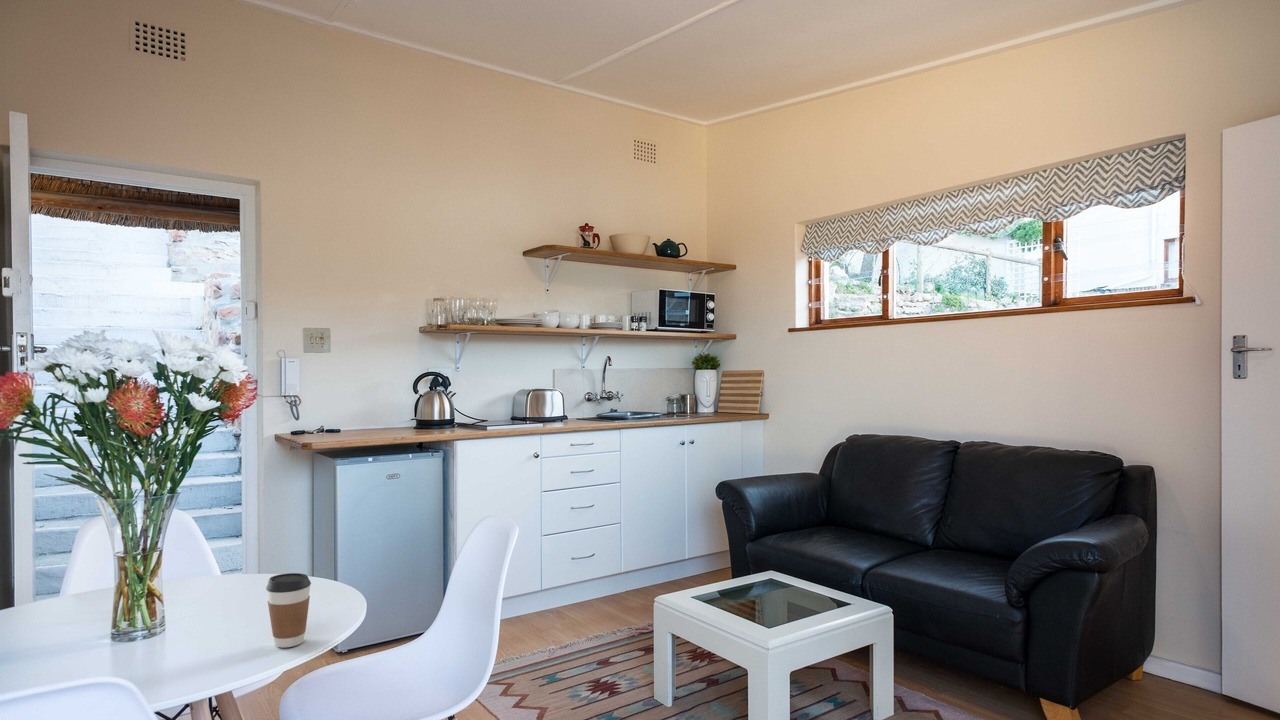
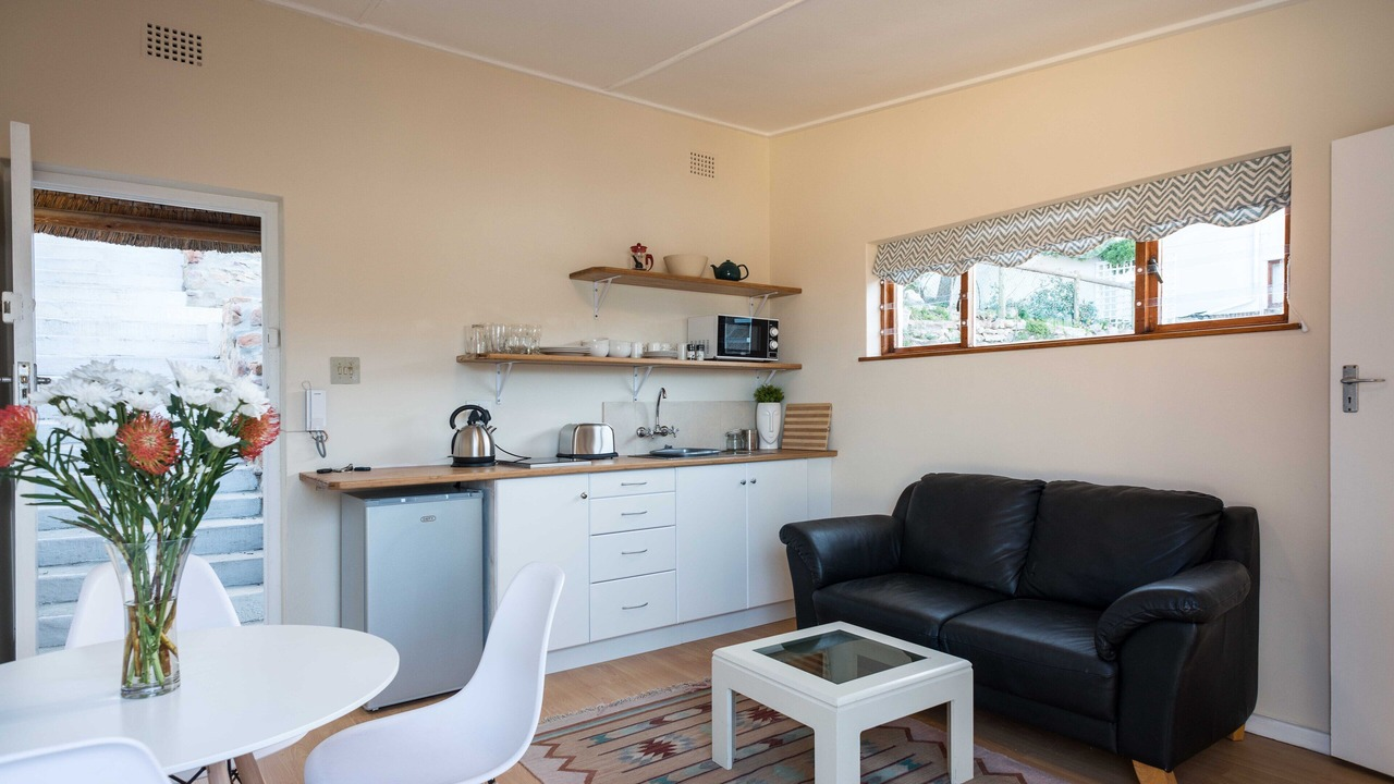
- coffee cup (289, 609)
